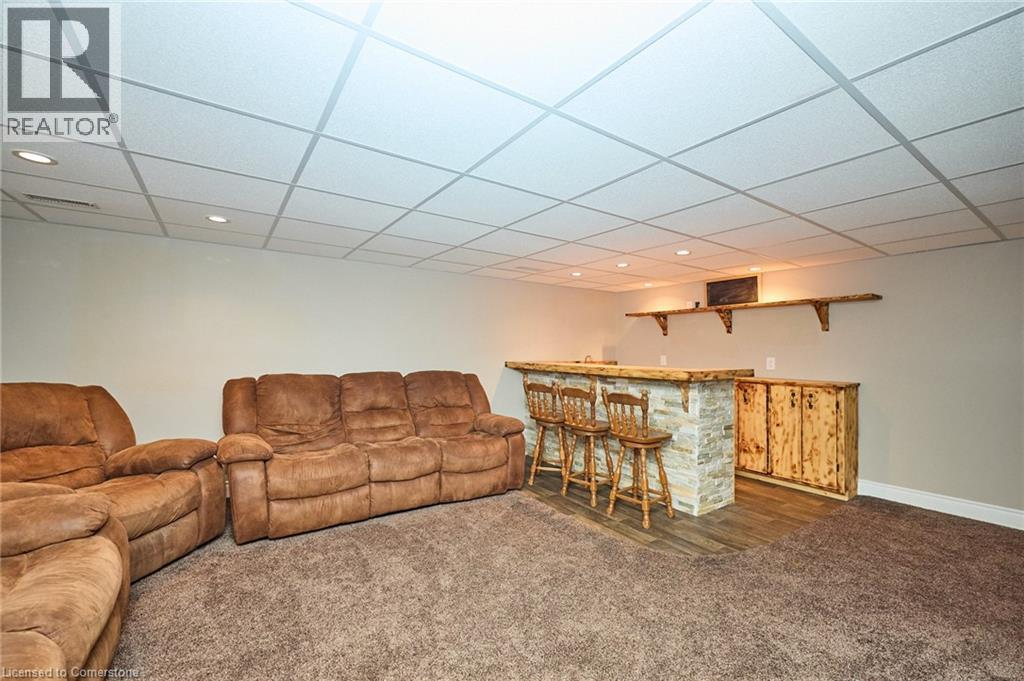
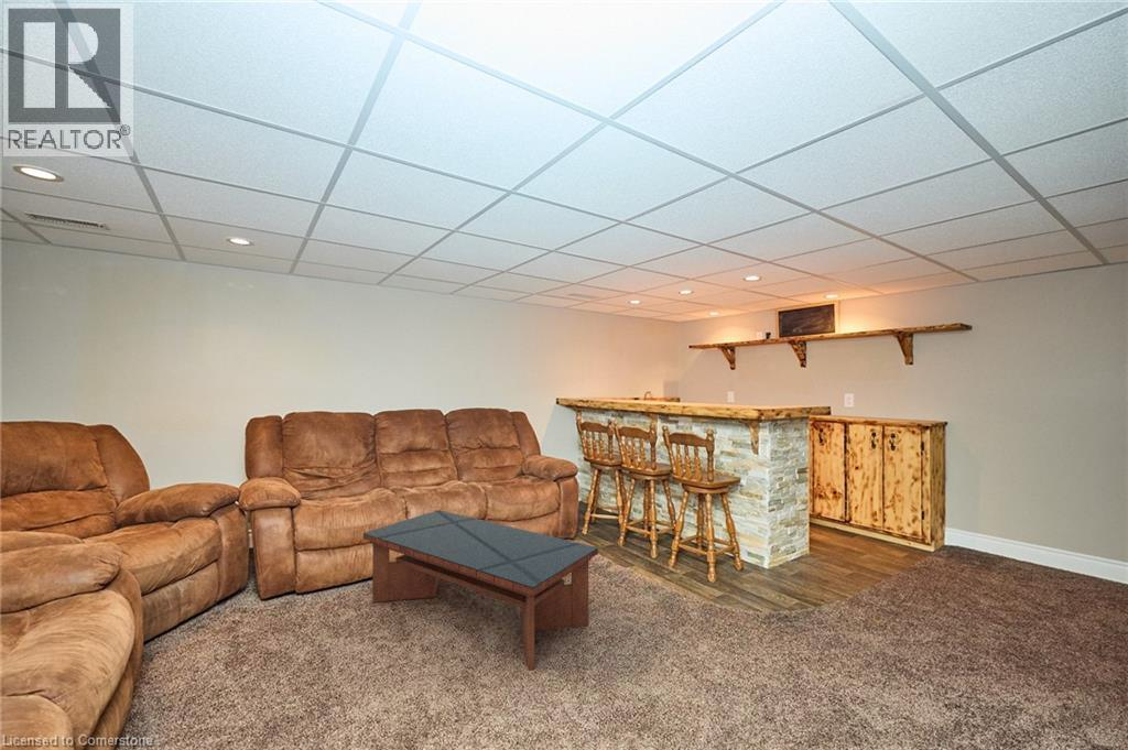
+ coffee table (475, 576)
